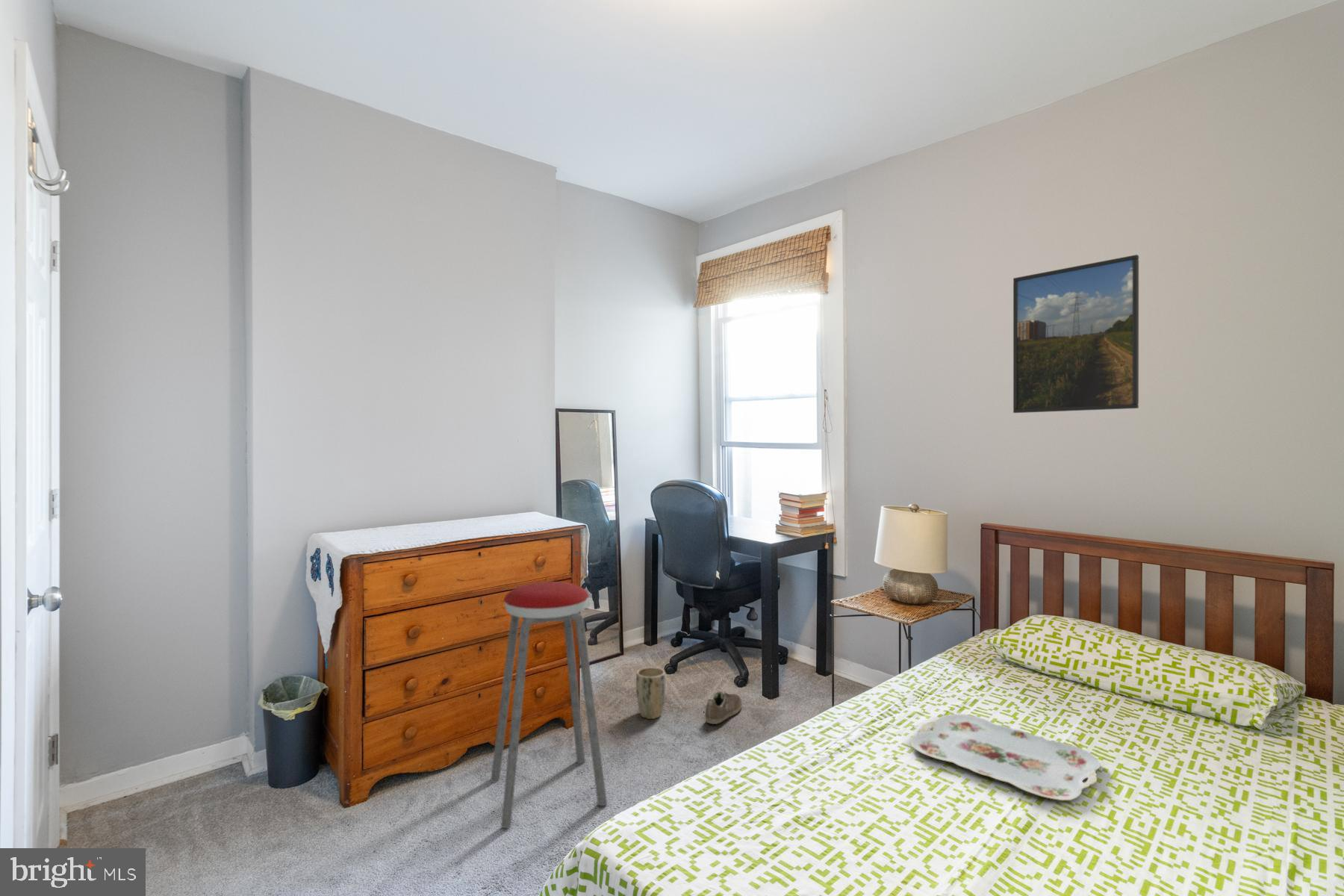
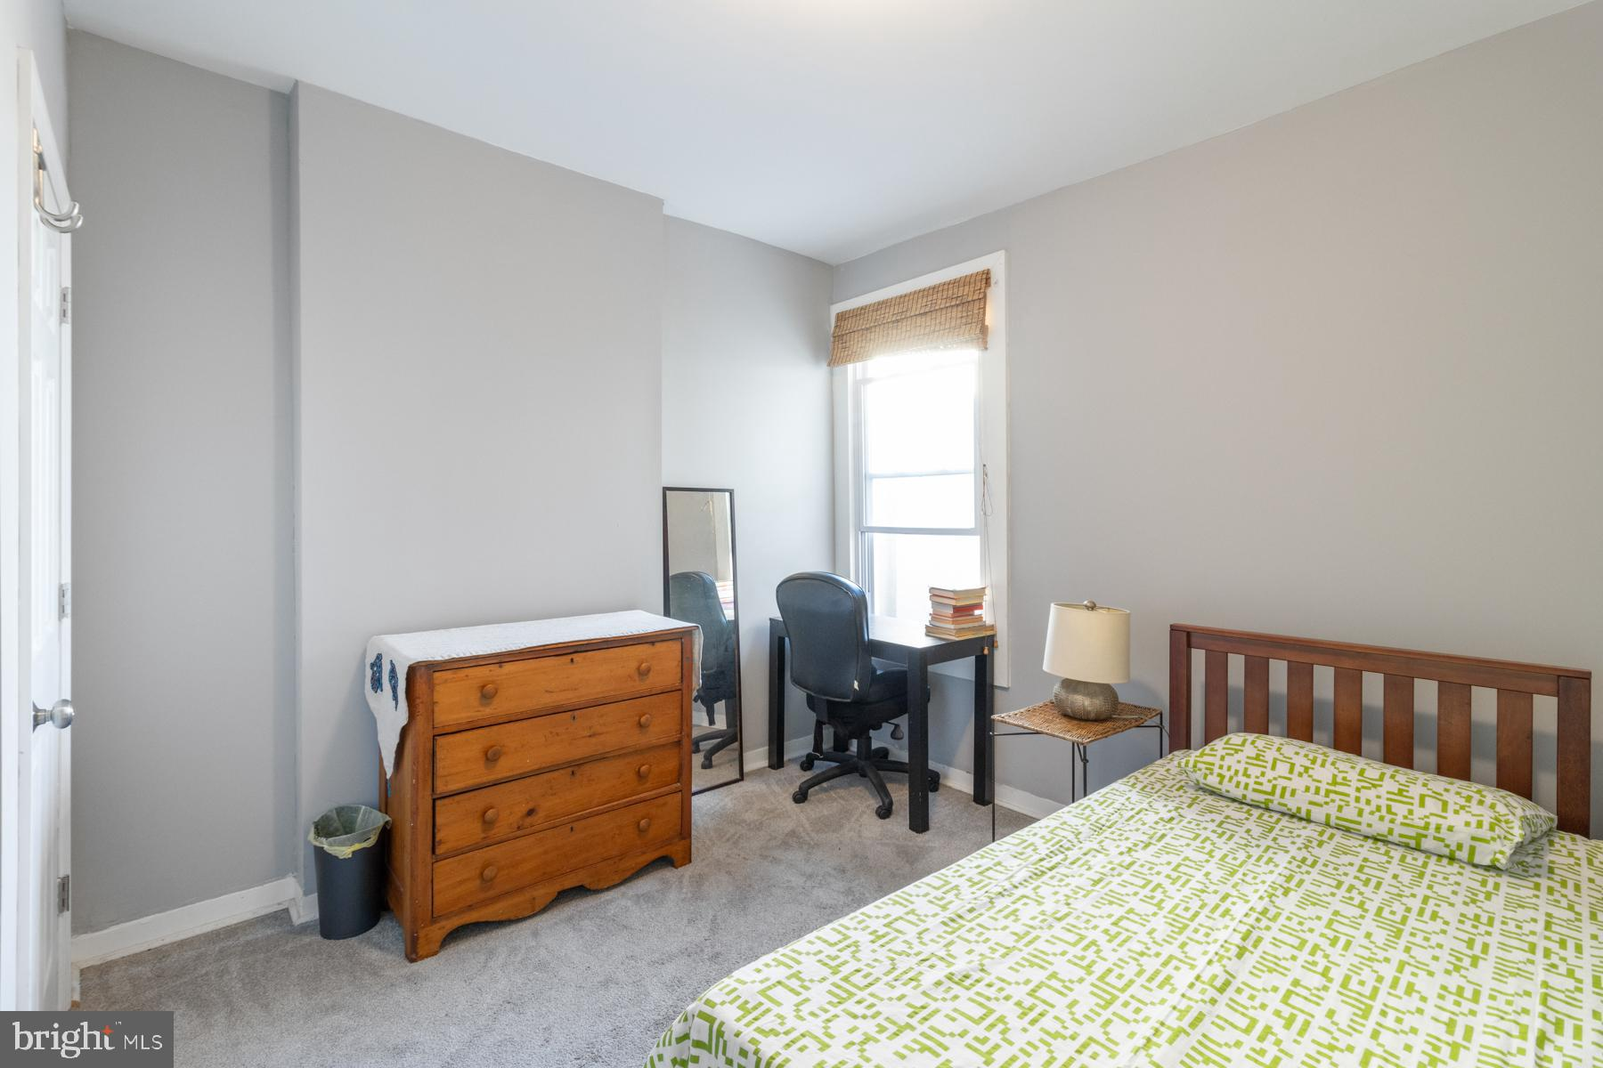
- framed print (1071, 339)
- music stool (523, 689)
- sneaker (725, 702)
- plant pot (650, 693)
- serving tray (1001, 753)
